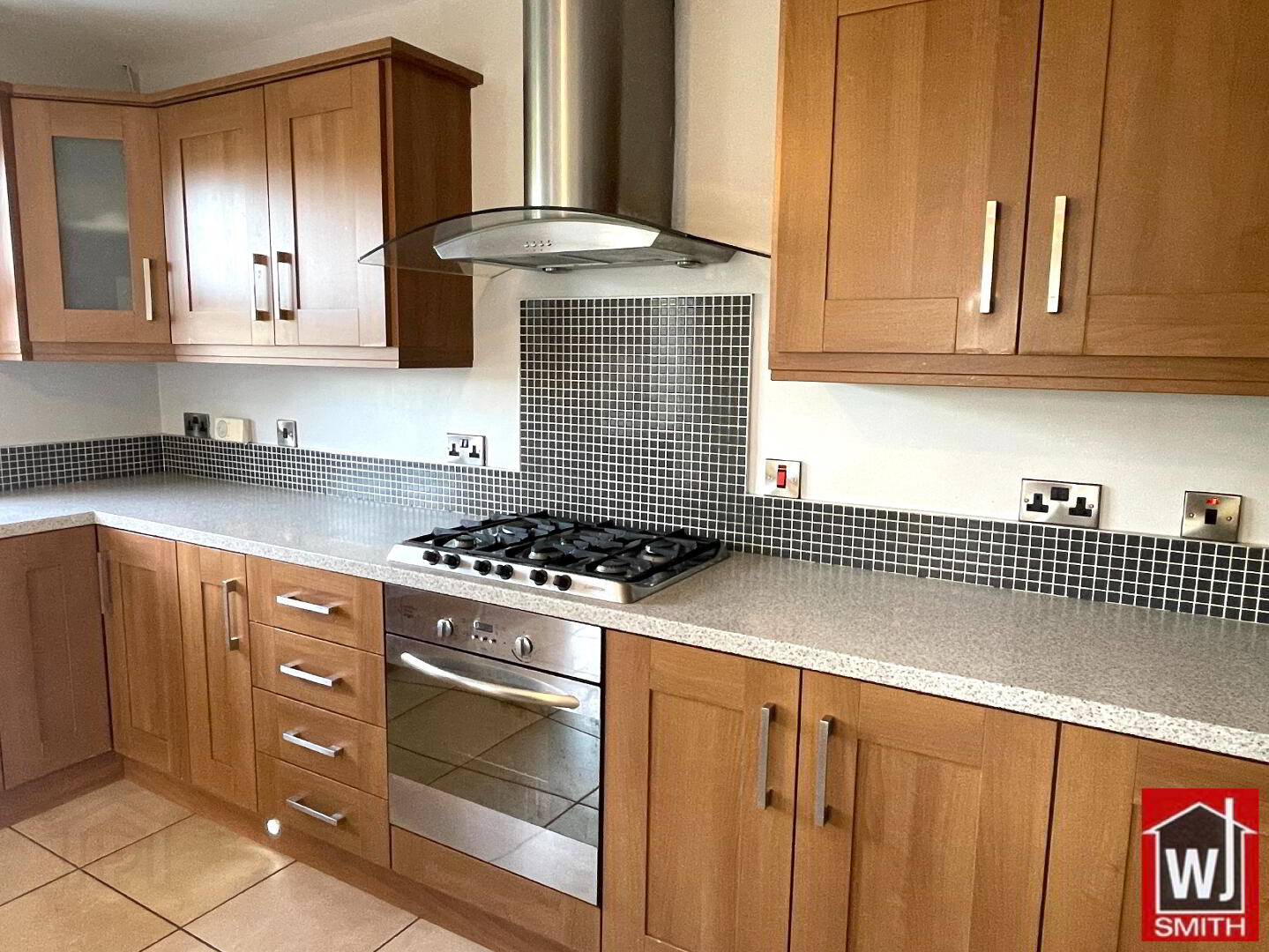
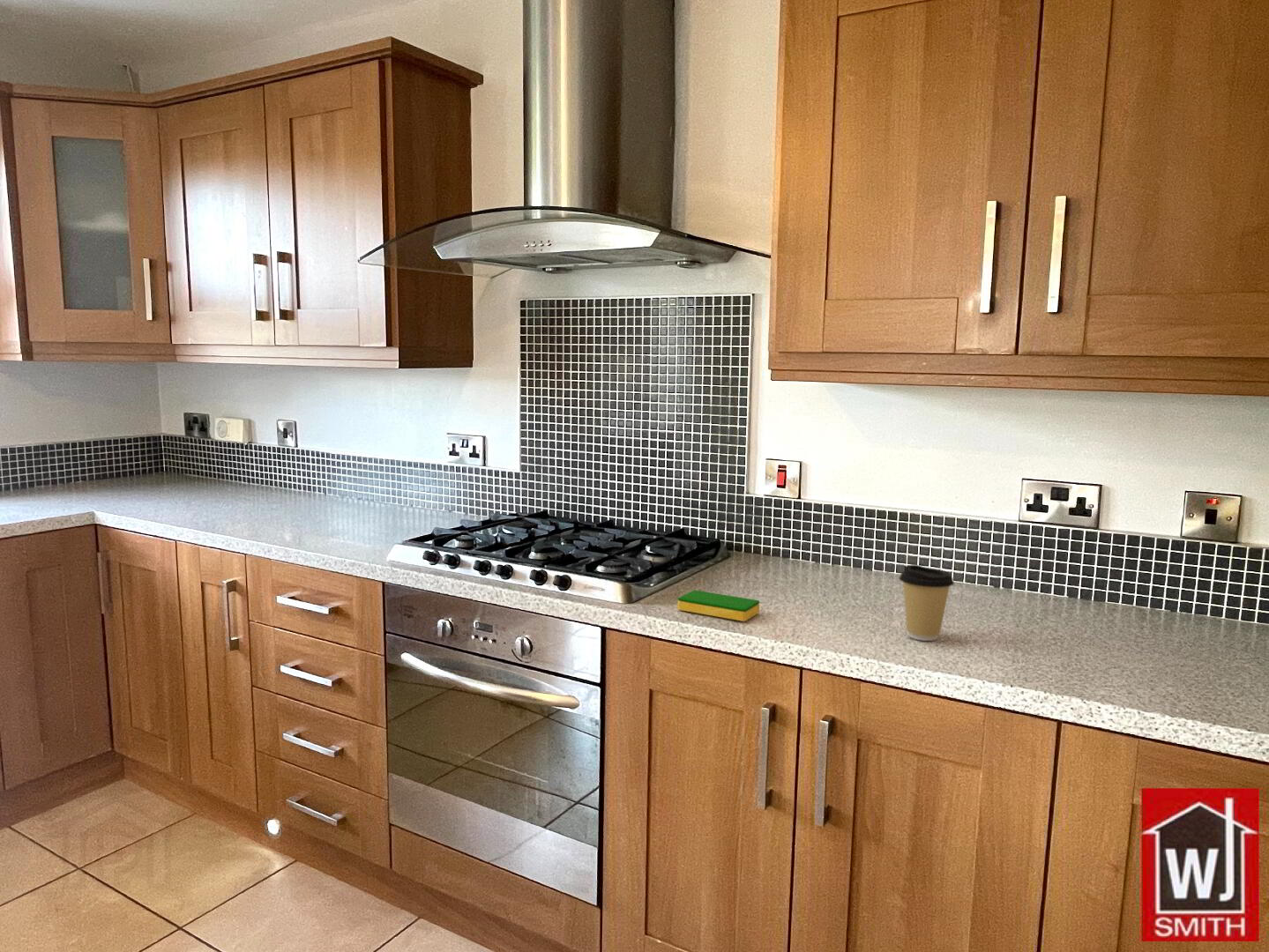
+ coffee cup (924, 603)
+ dish sponge (718, 605)
